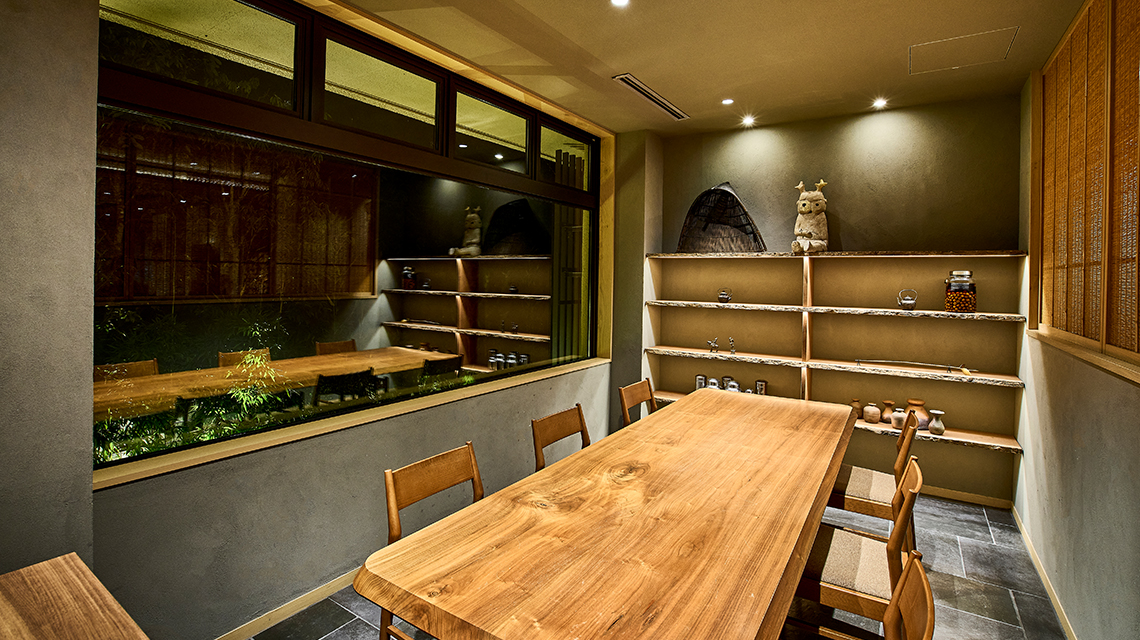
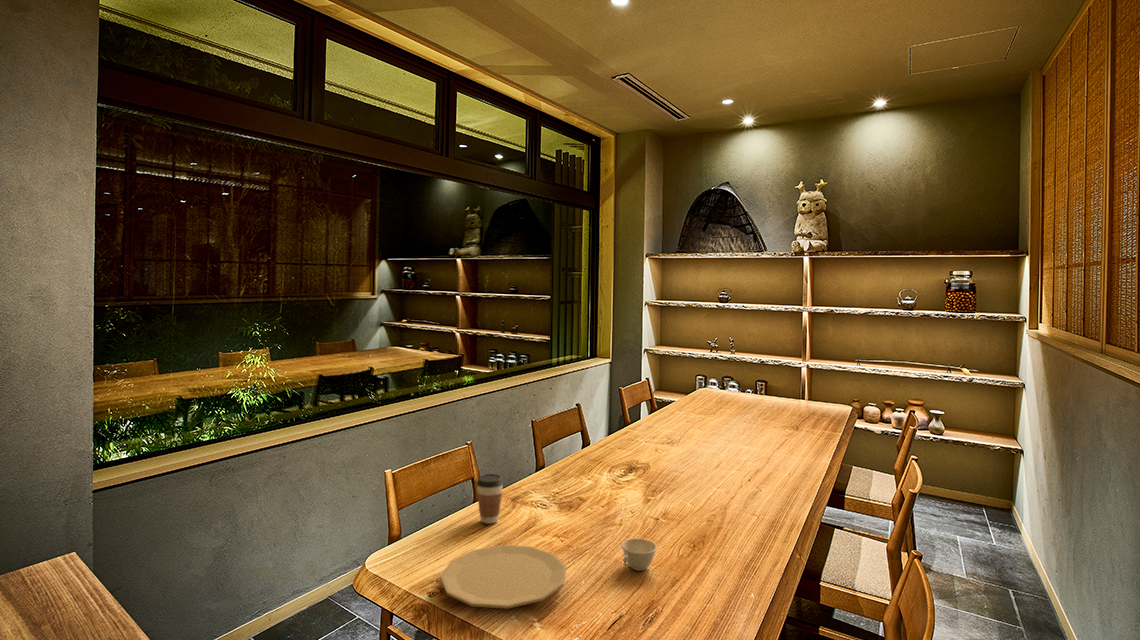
+ plate (504, 578)
+ teacup (636, 557)
+ coffee cup (489, 498)
